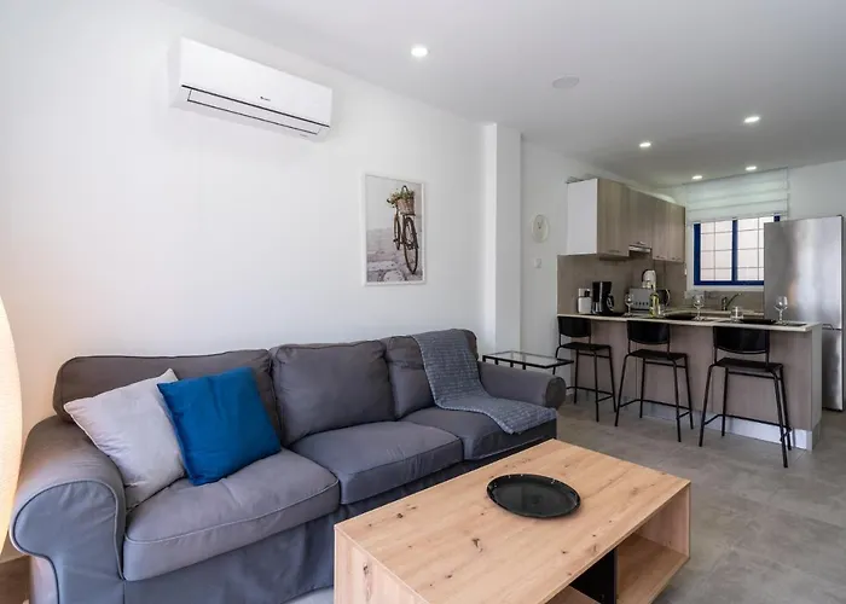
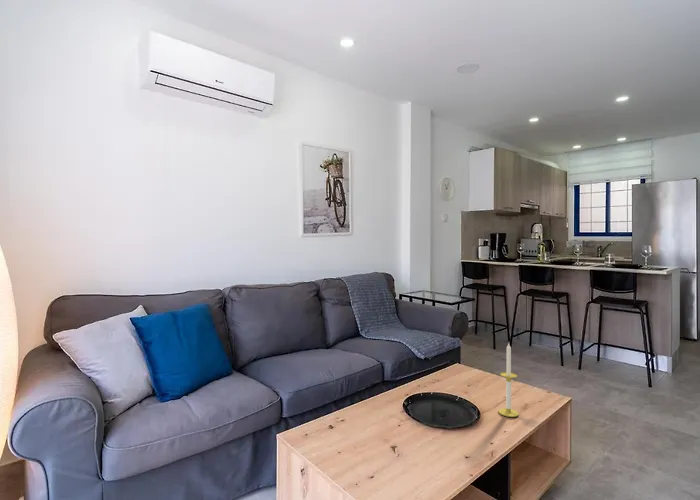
+ candle (508, 377)
